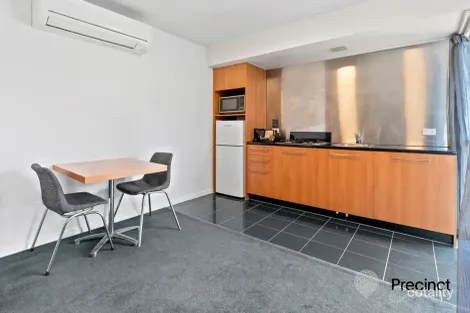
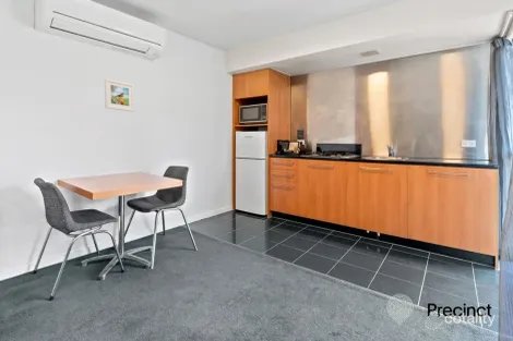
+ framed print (119, 95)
